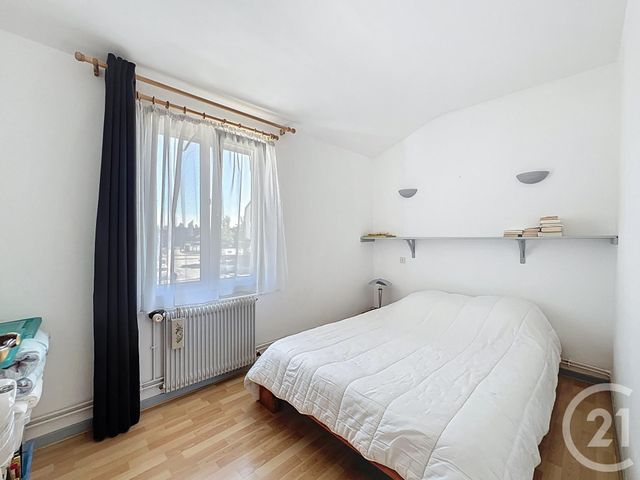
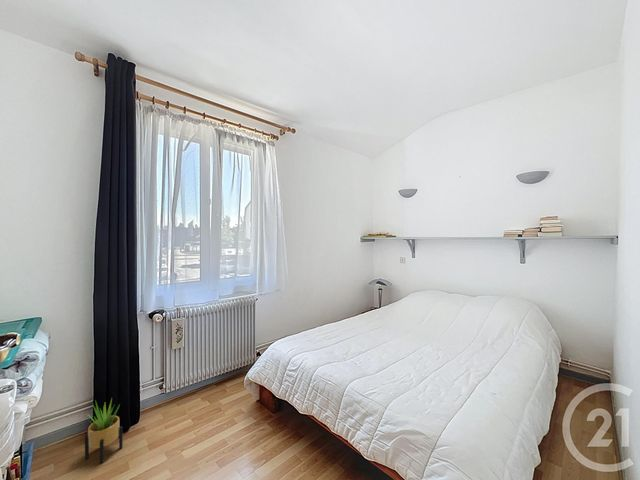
+ potted plant (104, 427)
